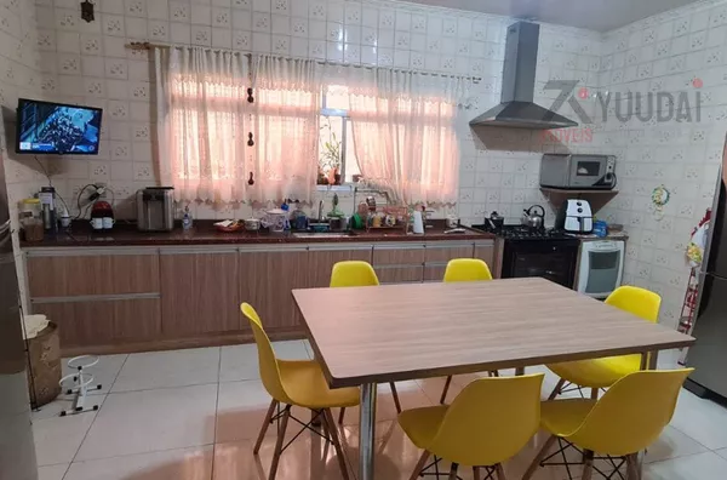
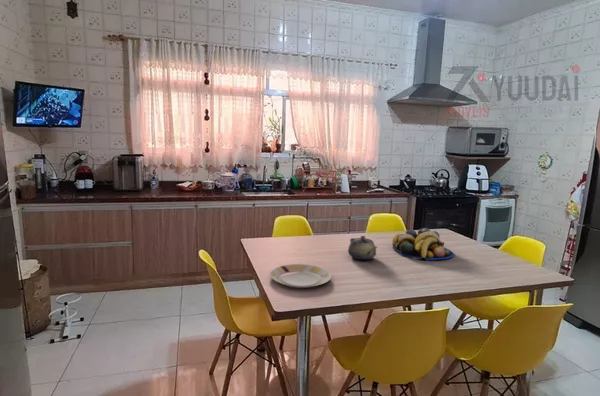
+ plate (300, 276)
+ teapot (363, 247)
+ fruit bowl (423, 241)
